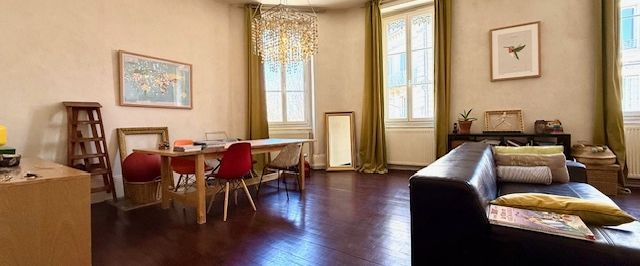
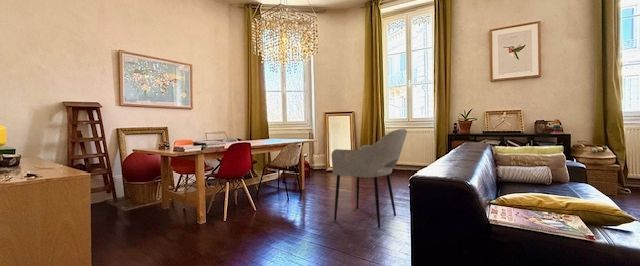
+ armchair (371, 173)
